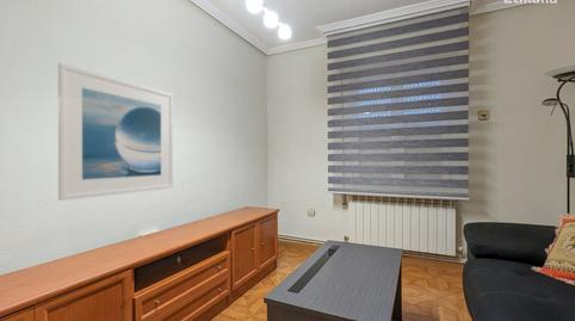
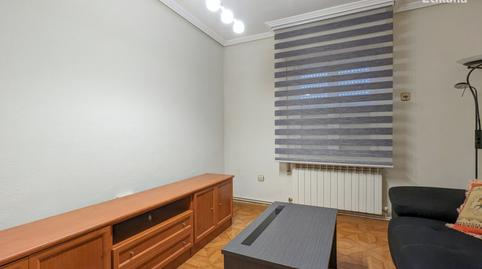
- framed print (125, 137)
